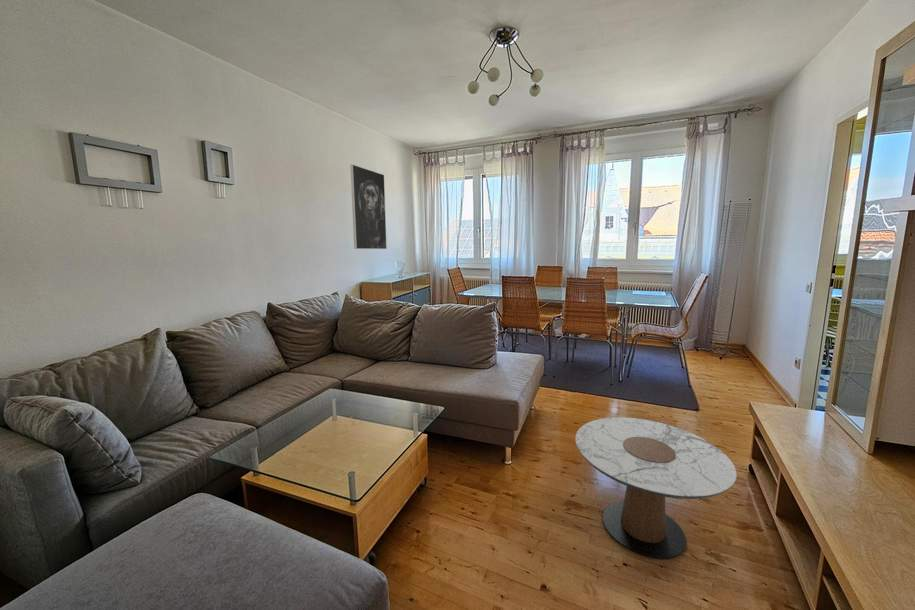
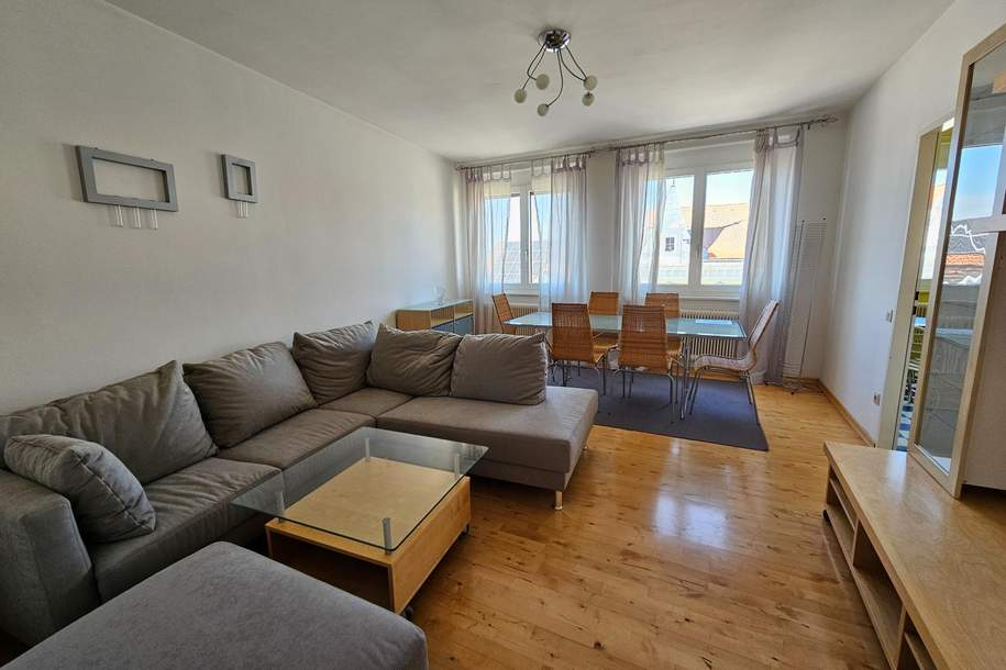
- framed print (369, 210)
- side table (645, 488)
